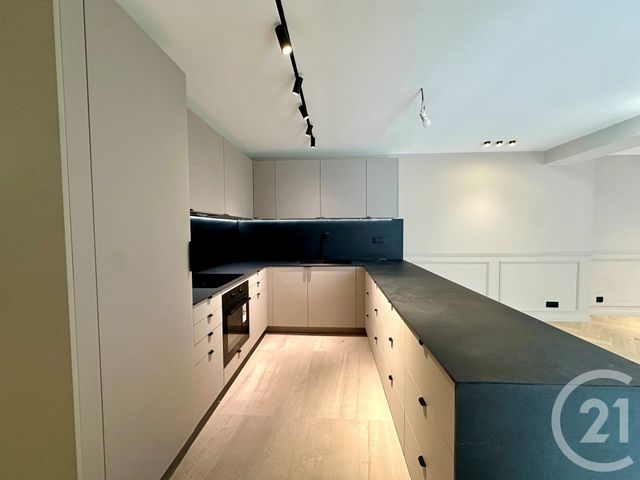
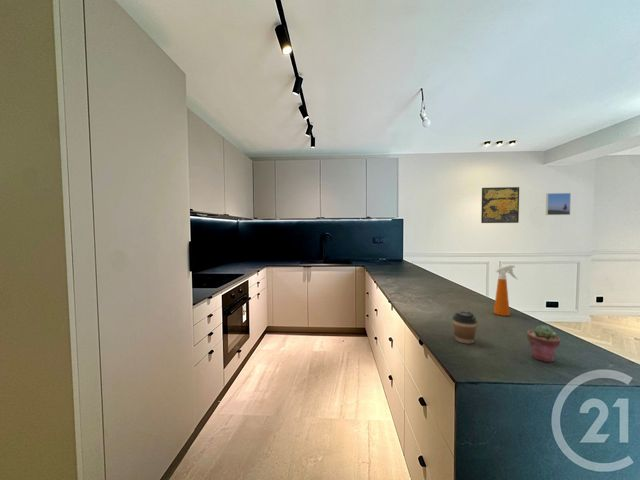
+ spray bottle (505, 289)
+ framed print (500, 205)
+ potted succulent (542, 341)
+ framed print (558, 204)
+ coffee cup (464, 325)
